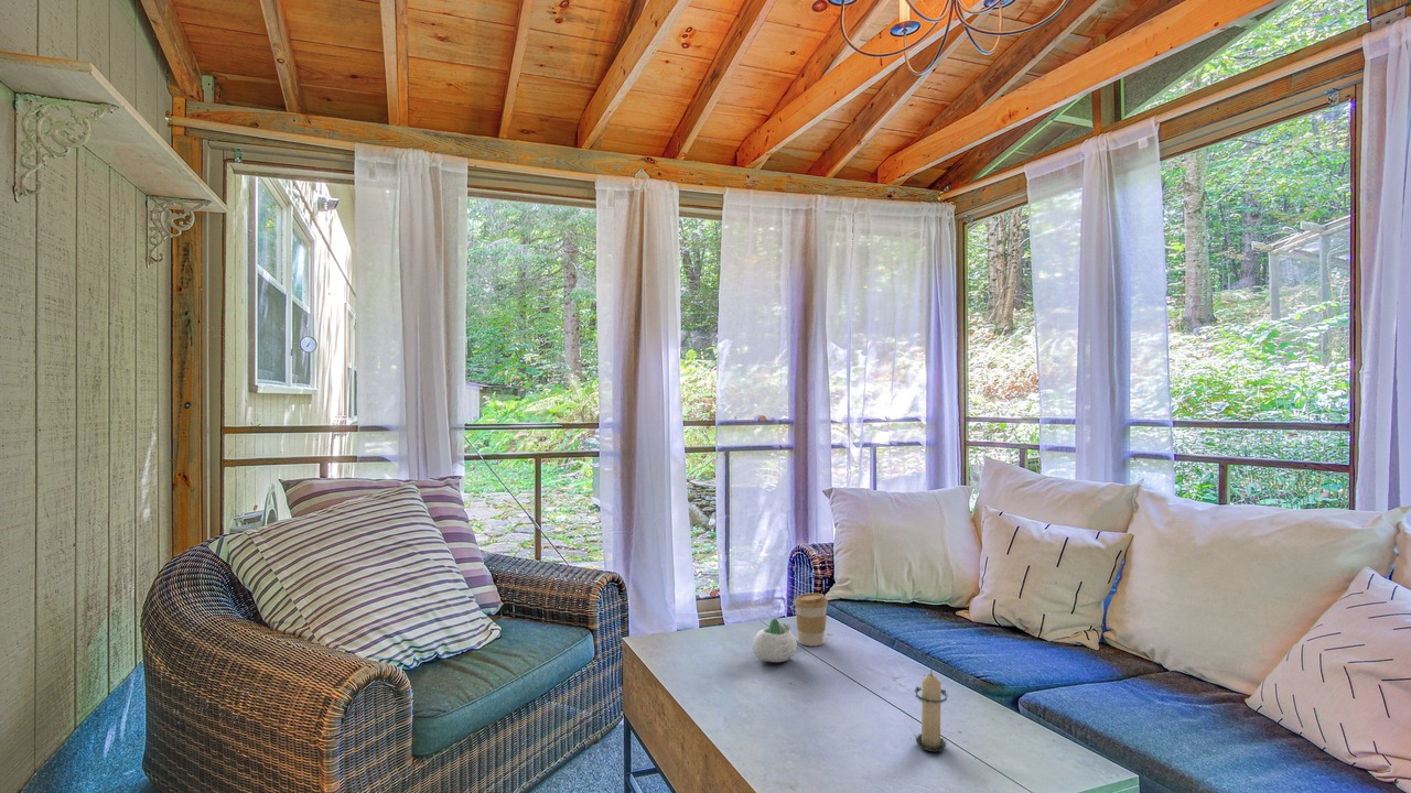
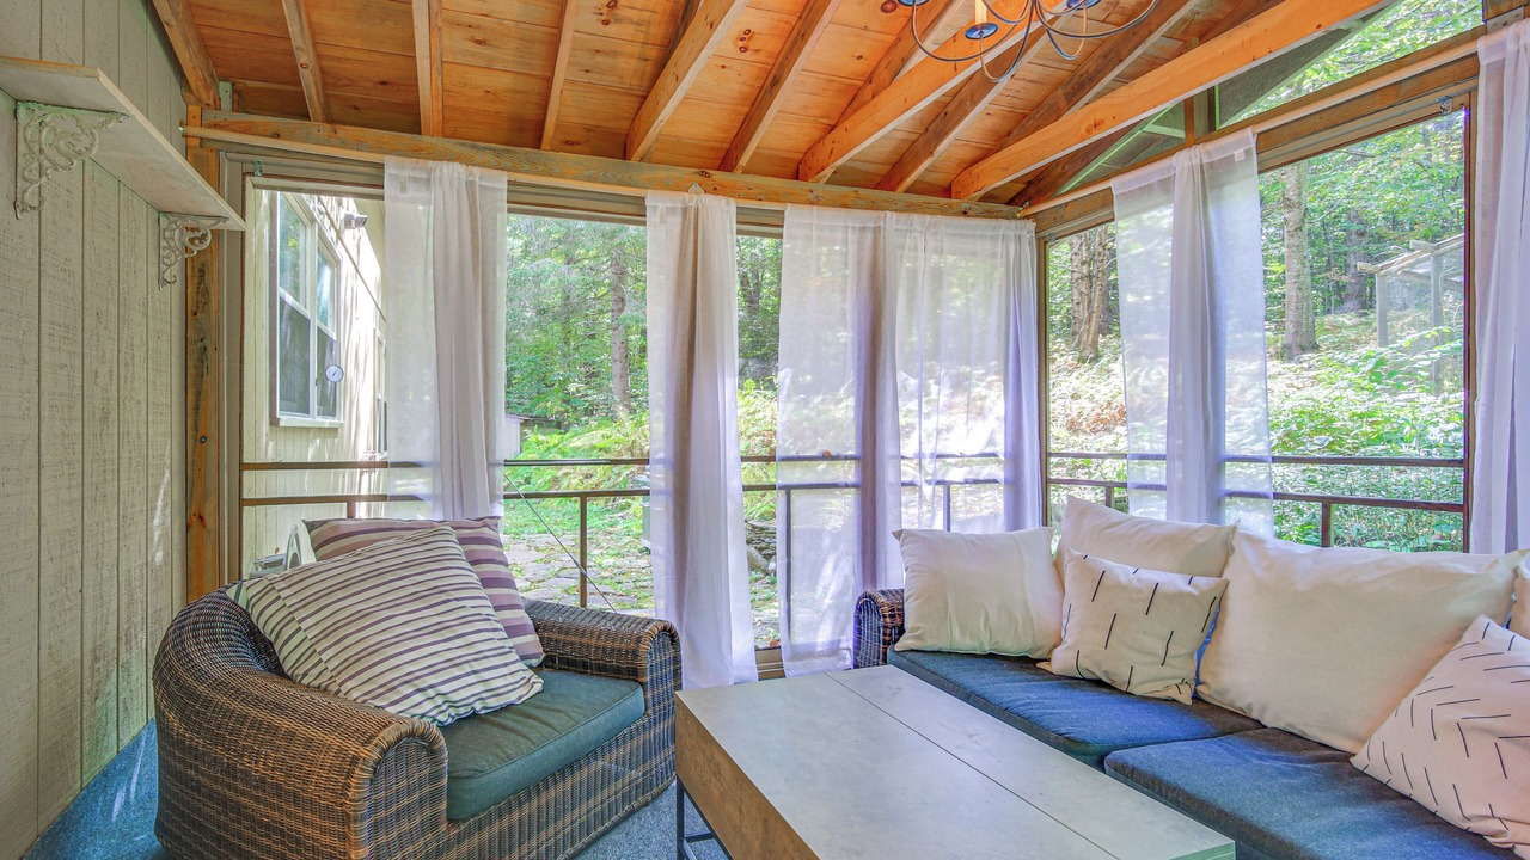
- candle (930, 707)
- coffee cup (810, 618)
- succulent planter (775, 638)
